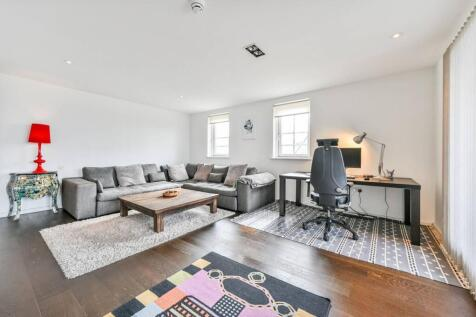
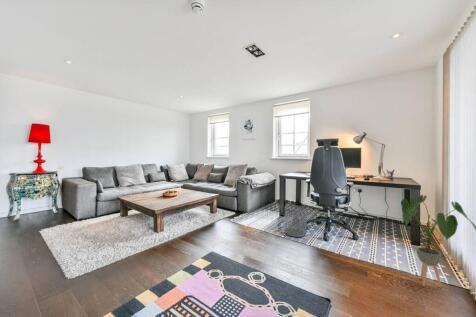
+ house plant (432, 240)
+ waste bin (295, 220)
